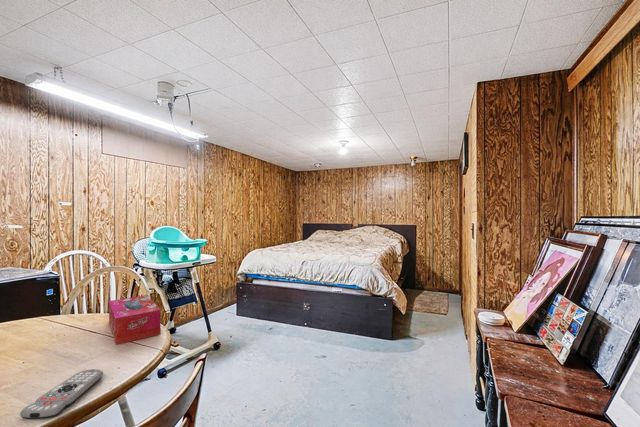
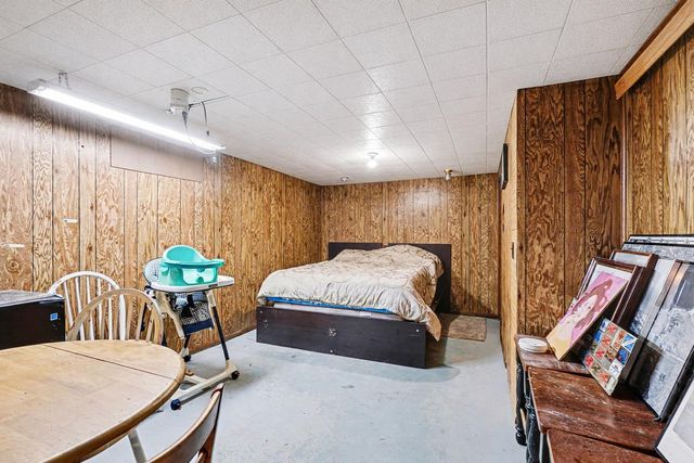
- tissue box (133, 316)
- remote control (68, 391)
